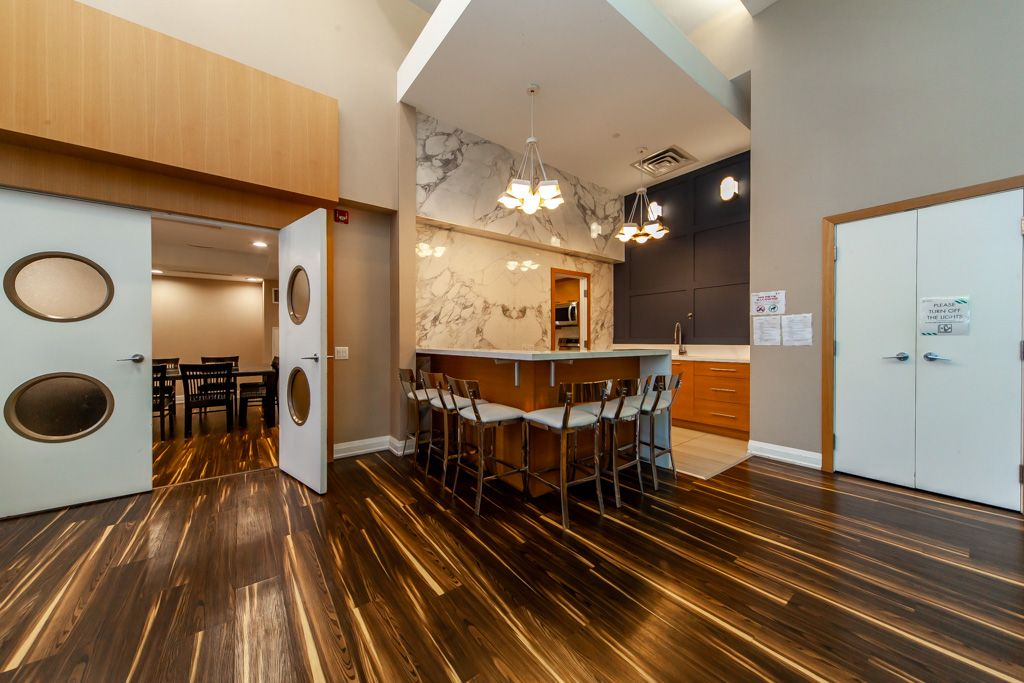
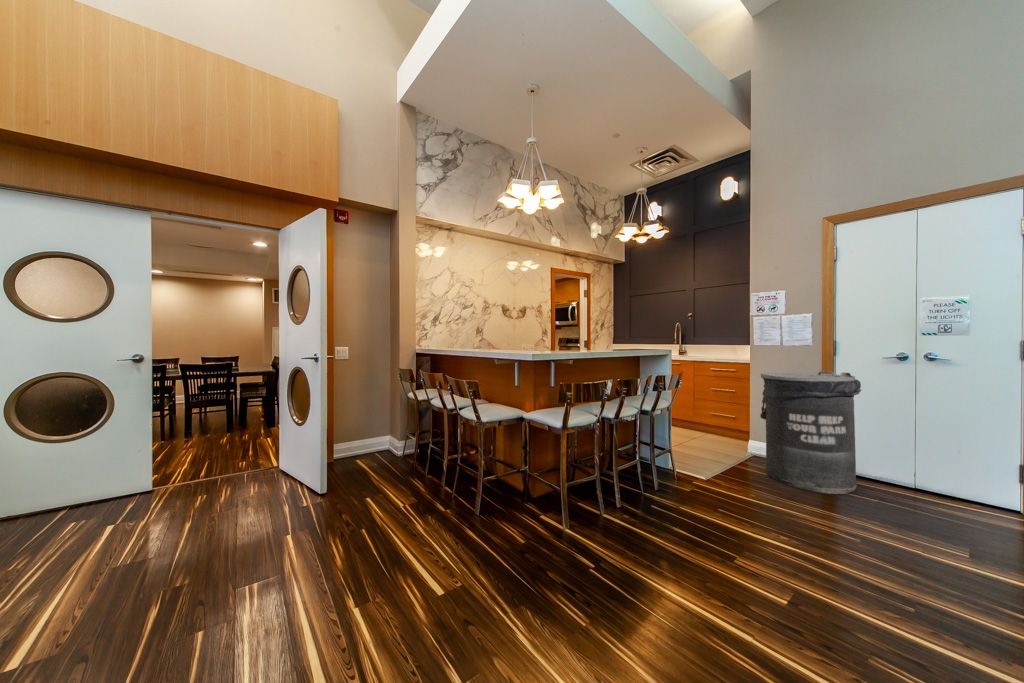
+ trash can (806, 424)
